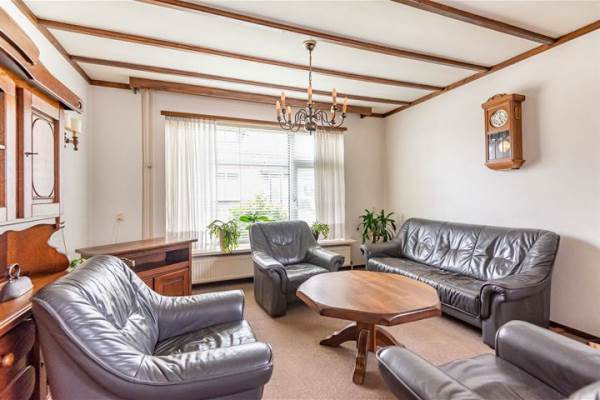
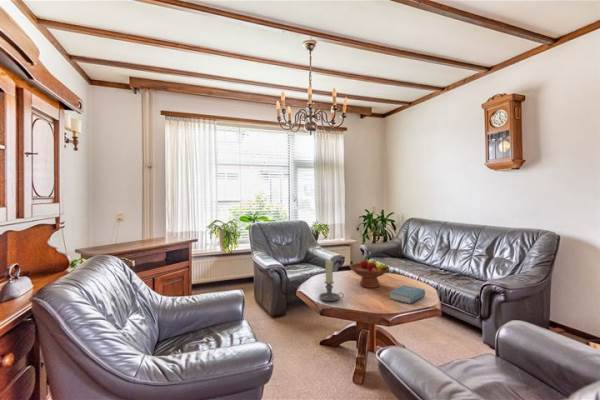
+ book (407, 294)
+ fruit bowl (369, 272)
+ candle holder (331, 279)
